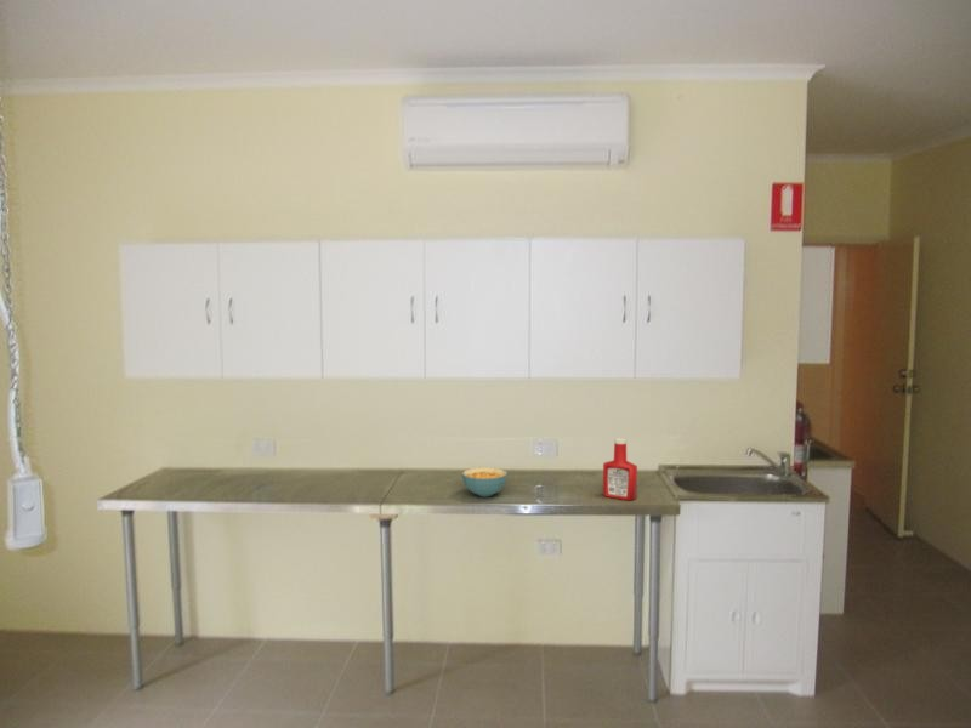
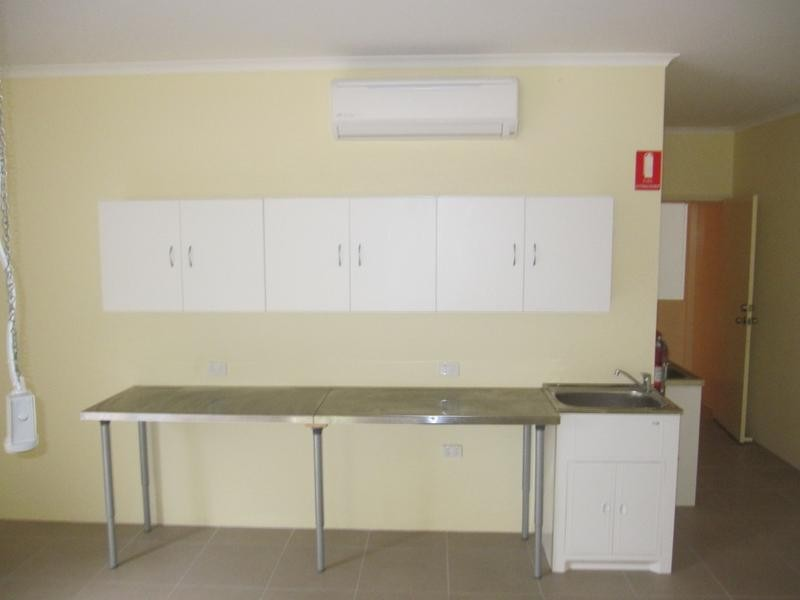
- soap bottle (619, 467)
- cereal bowl (484, 483)
